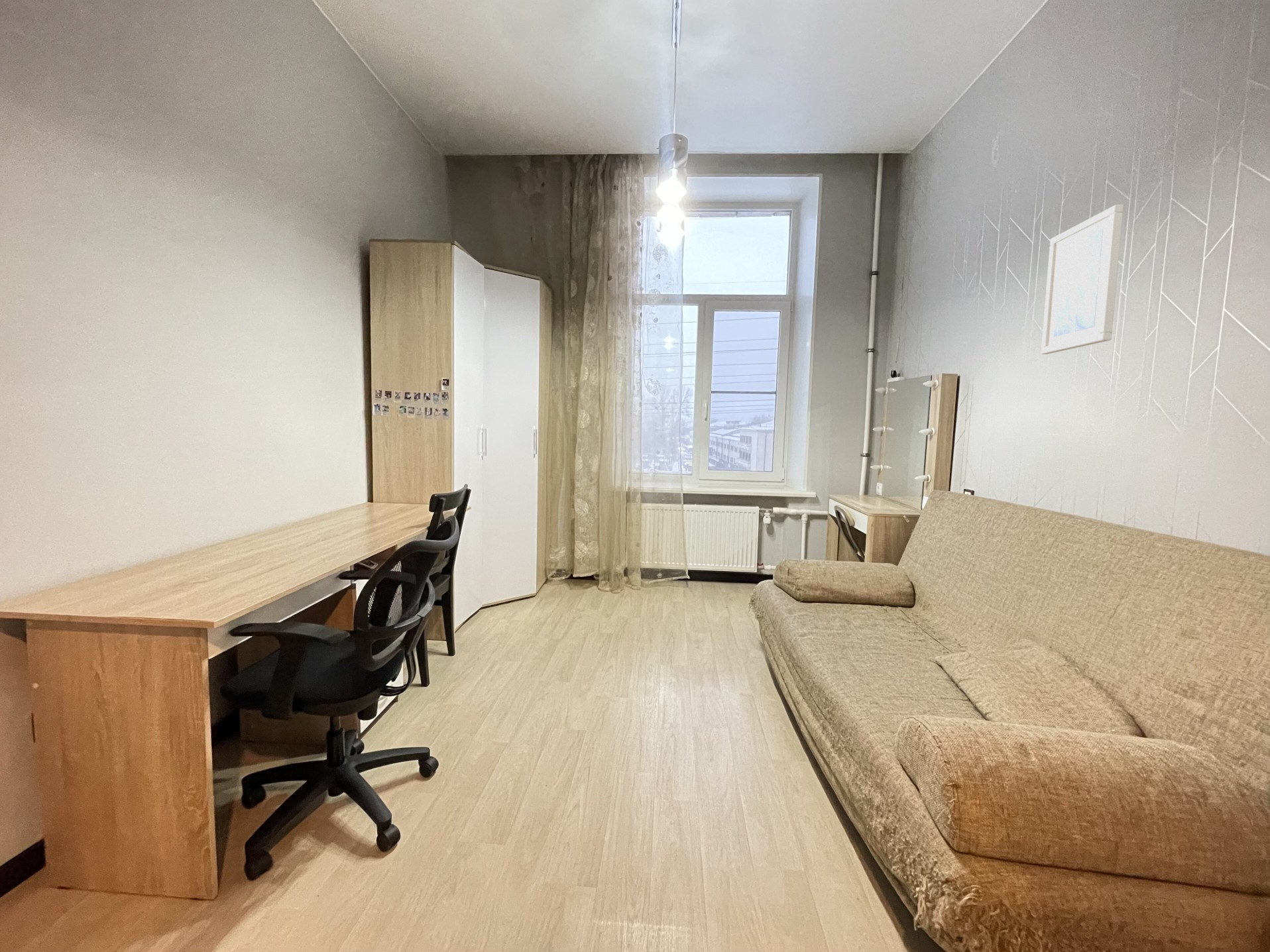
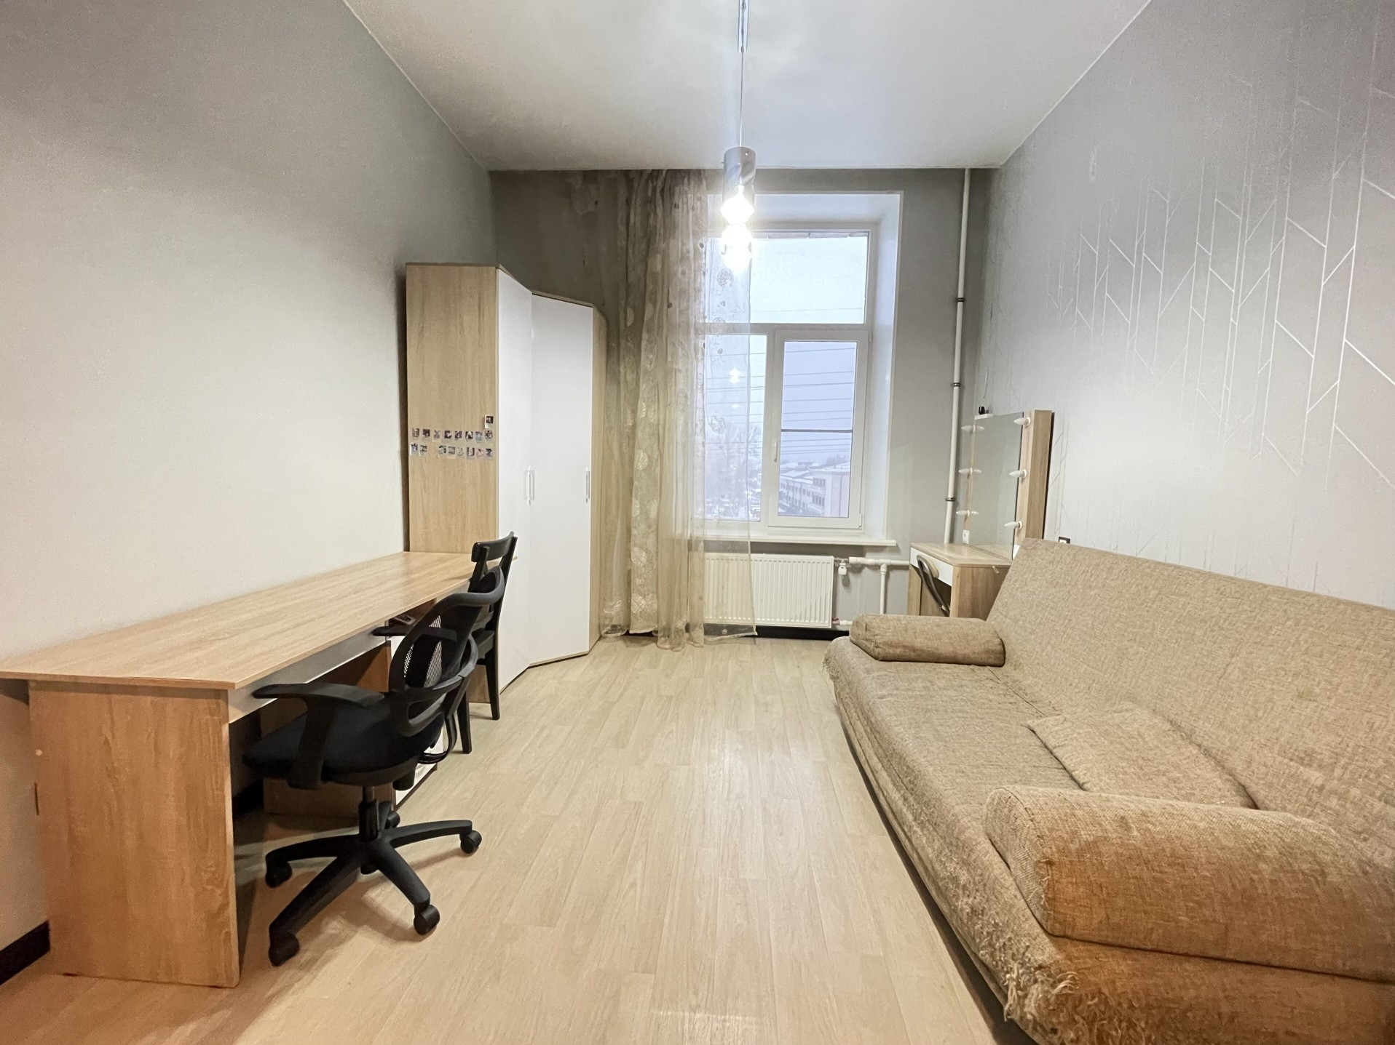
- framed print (1078, 286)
